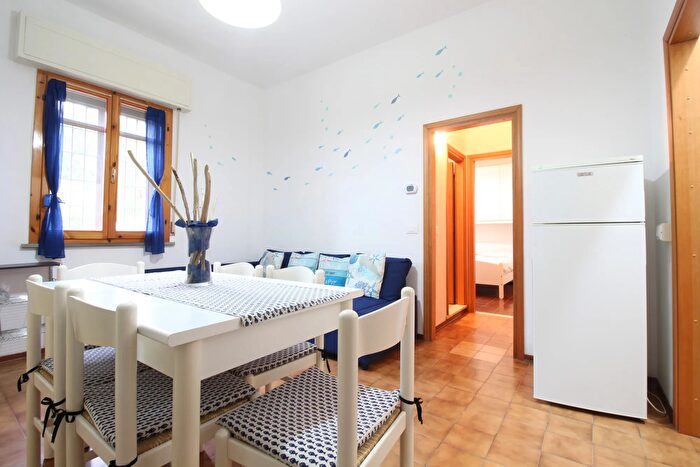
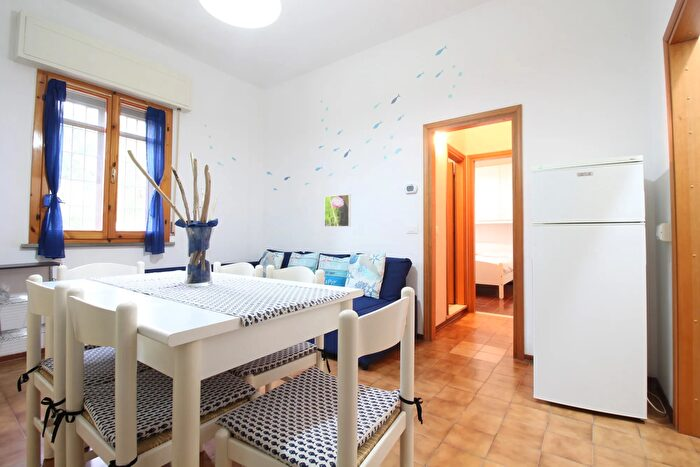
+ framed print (337, 211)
